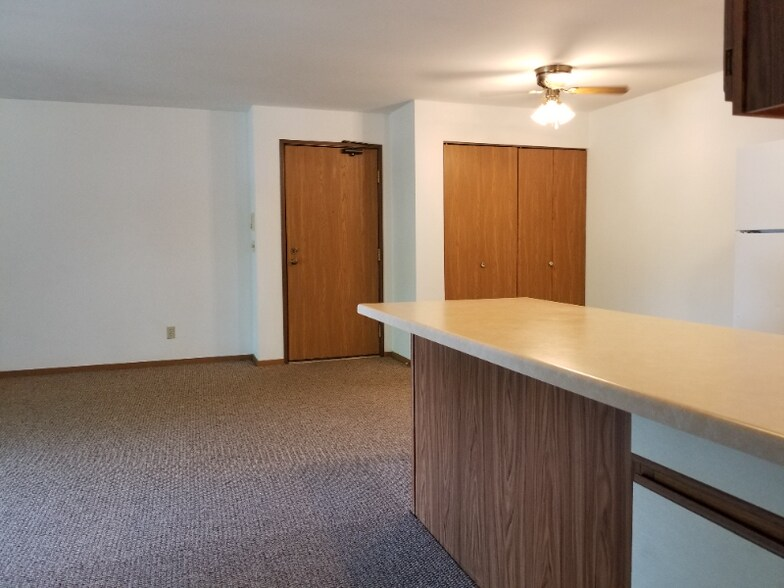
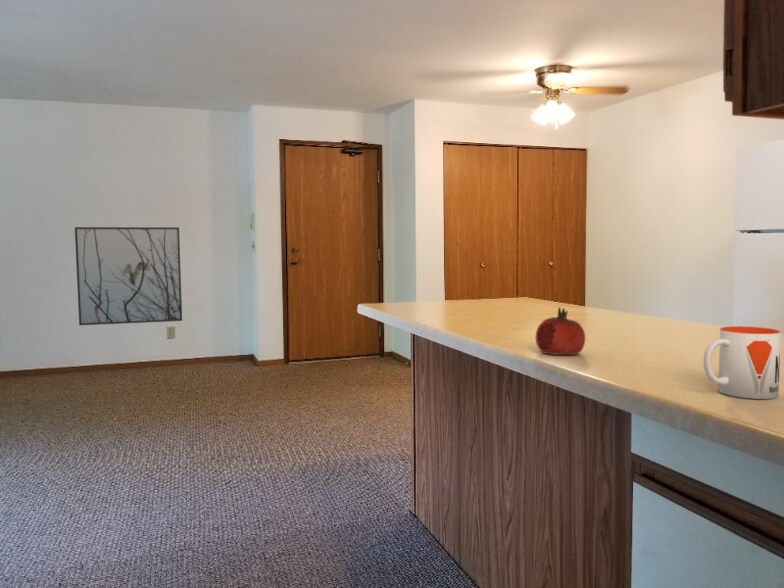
+ fruit (560, 330)
+ mug (738, 361)
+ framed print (130, 275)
